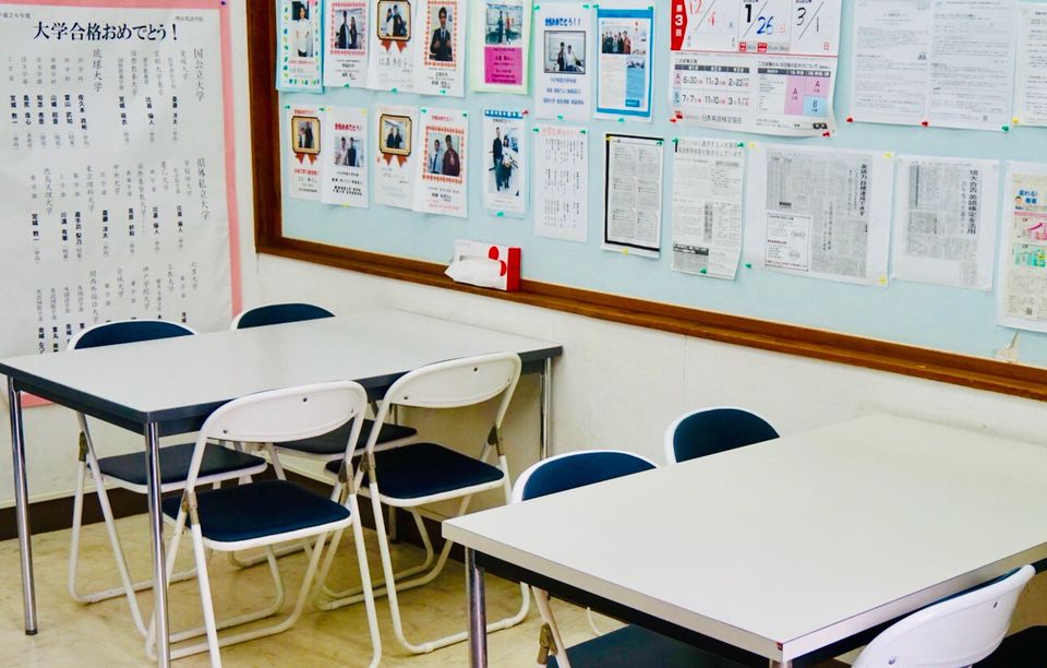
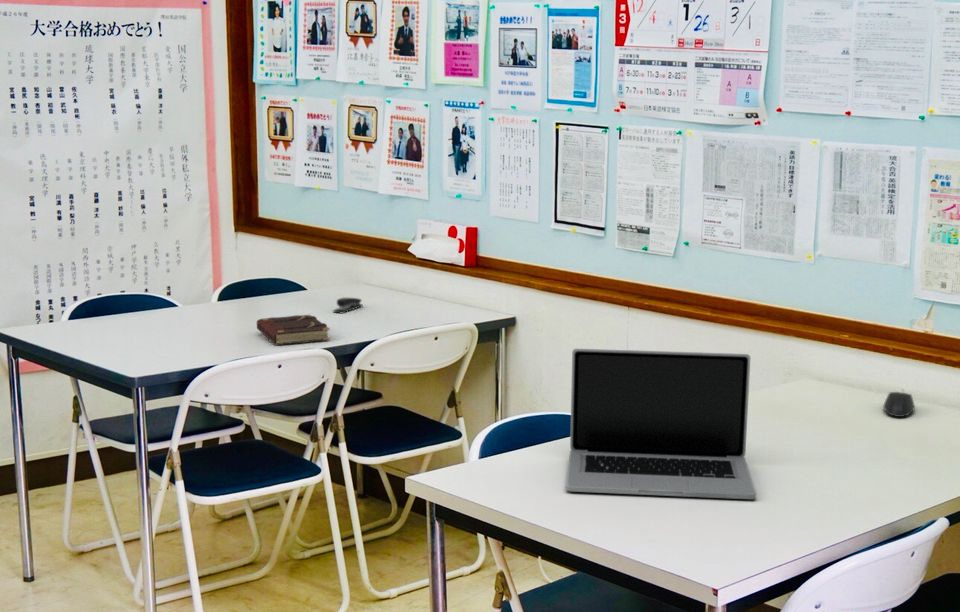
+ laptop (660, 422)
+ book (293, 328)
+ mouse (899, 402)
+ stapler (348, 303)
